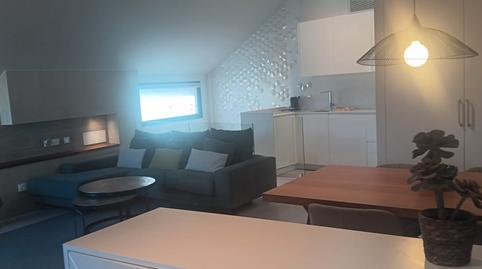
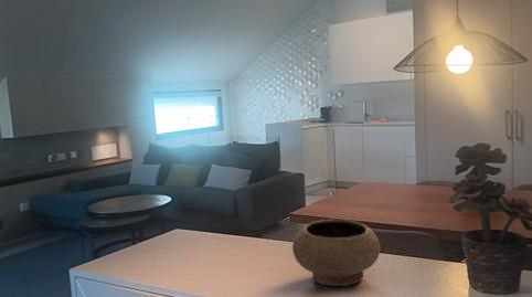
+ bowl (336, 252)
